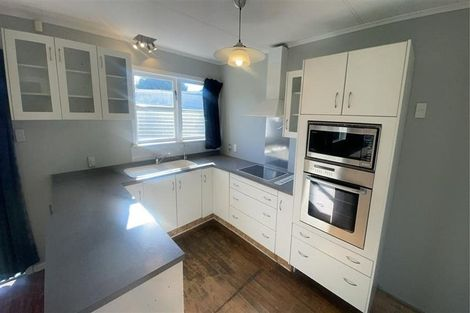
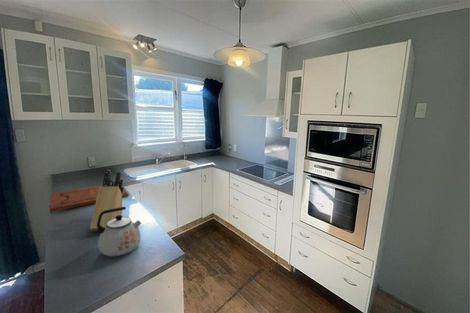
+ cutting board (90, 195)
+ kettle (120, 228)
+ knife block (108, 196)
